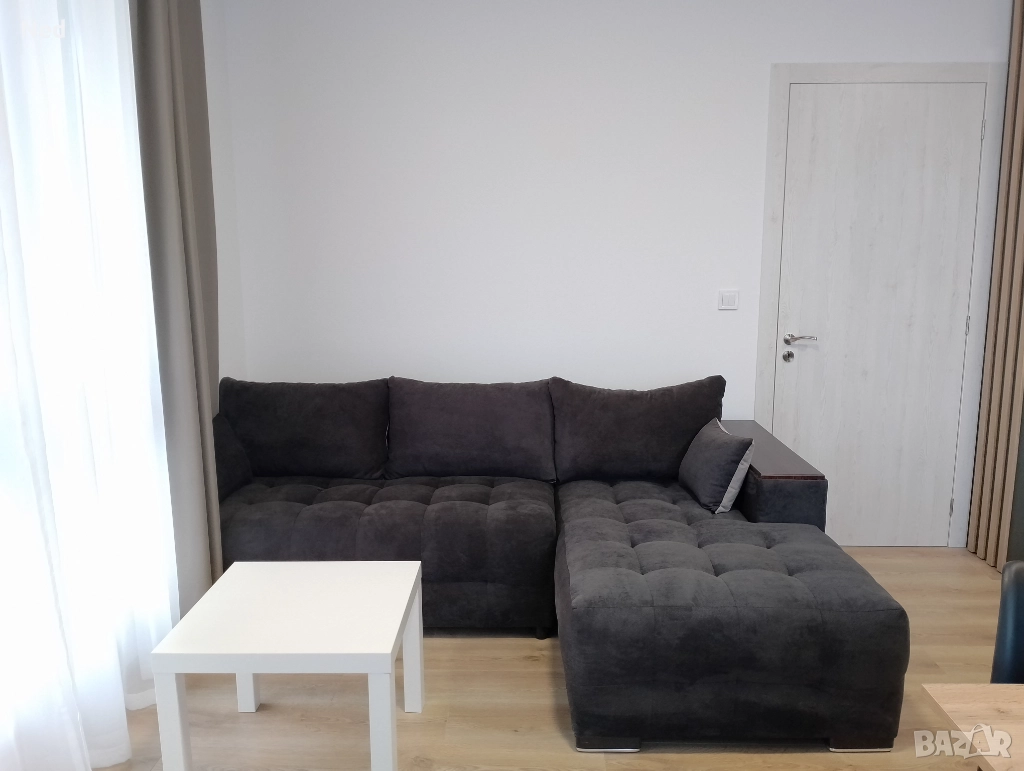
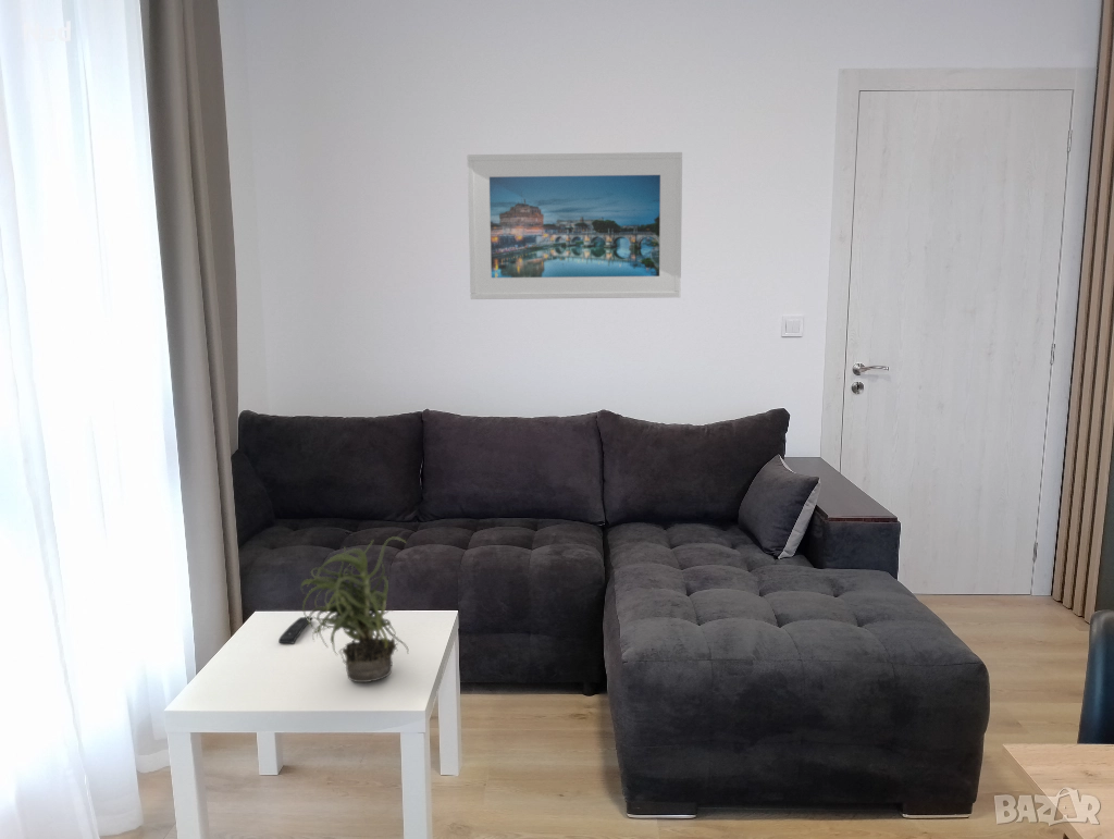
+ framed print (574, 226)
+ remote control (297, 628)
+ potted plant (355, 607)
